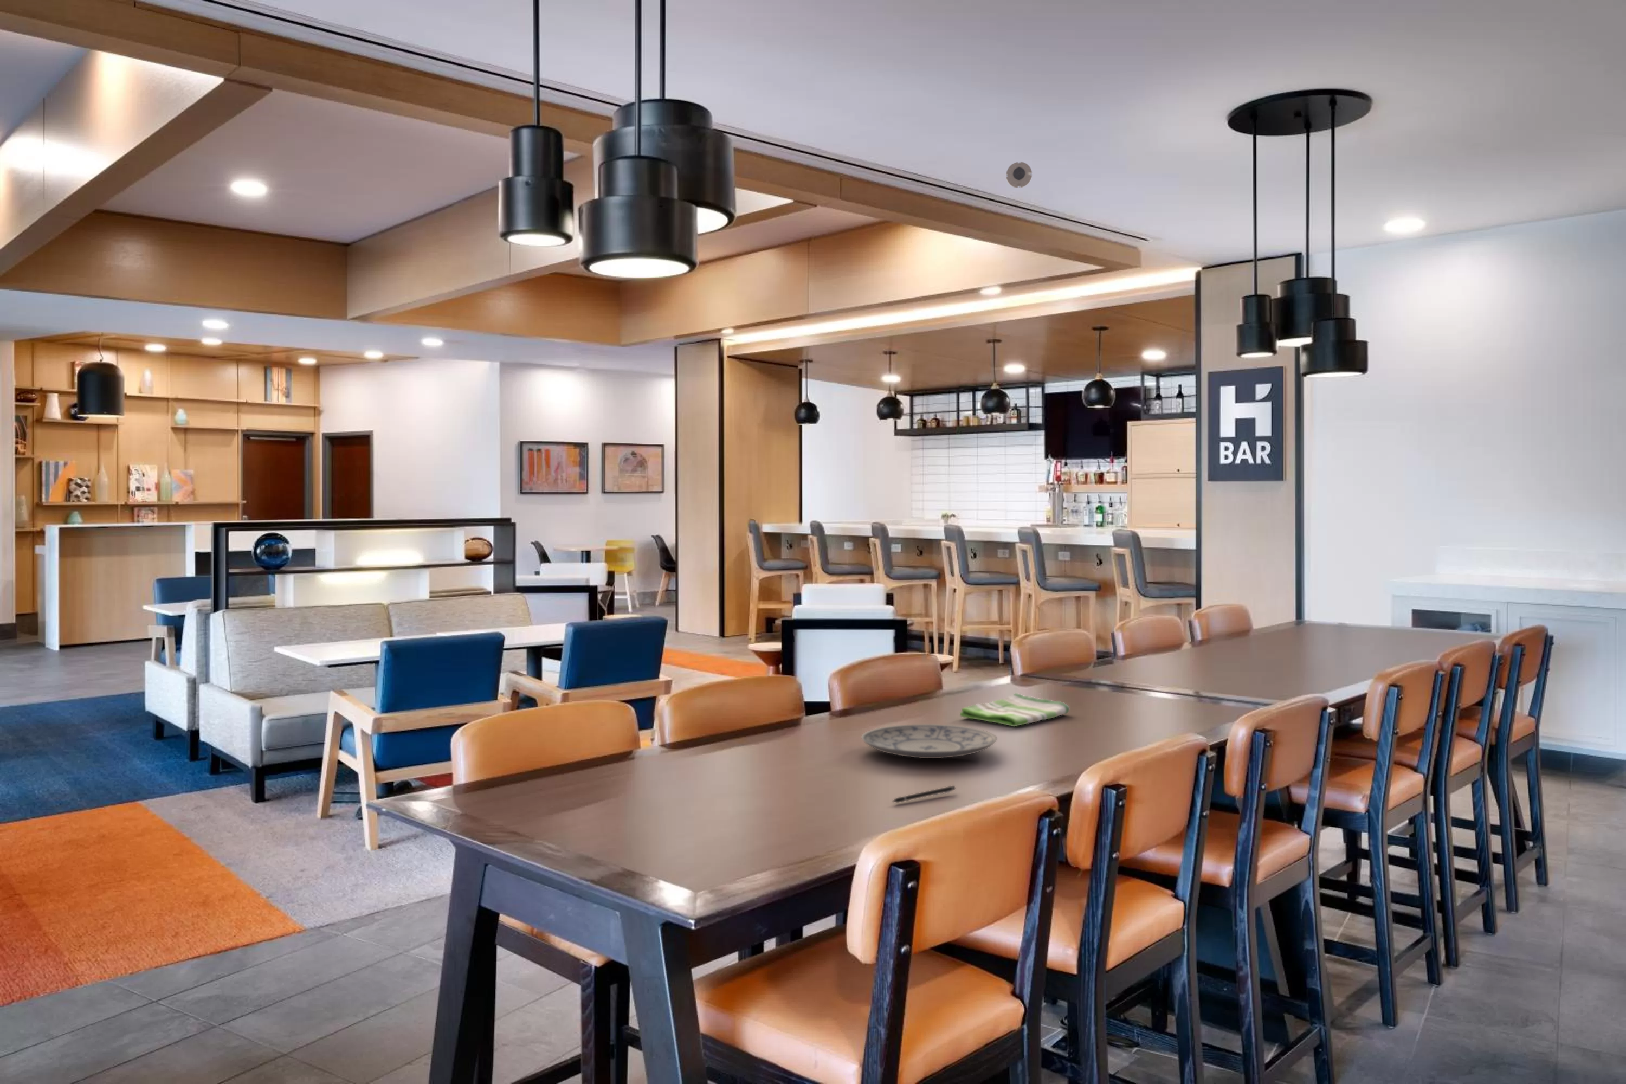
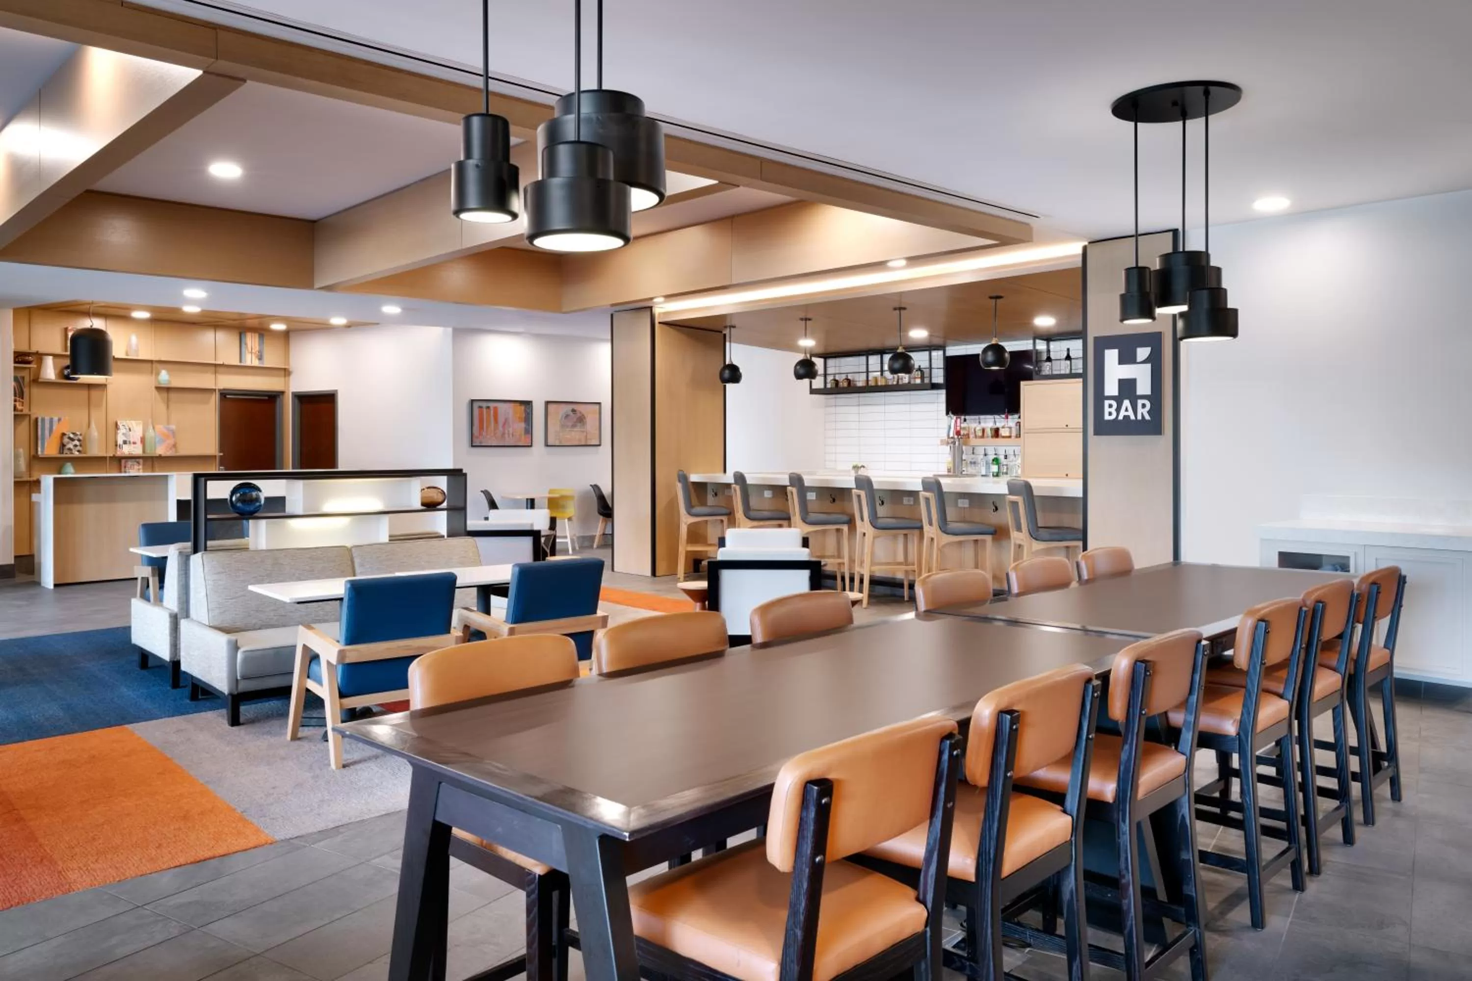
- pen (923, 794)
- plate (928, 744)
- smoke detector (1019, 174)
- dish towel (1015, 709)
